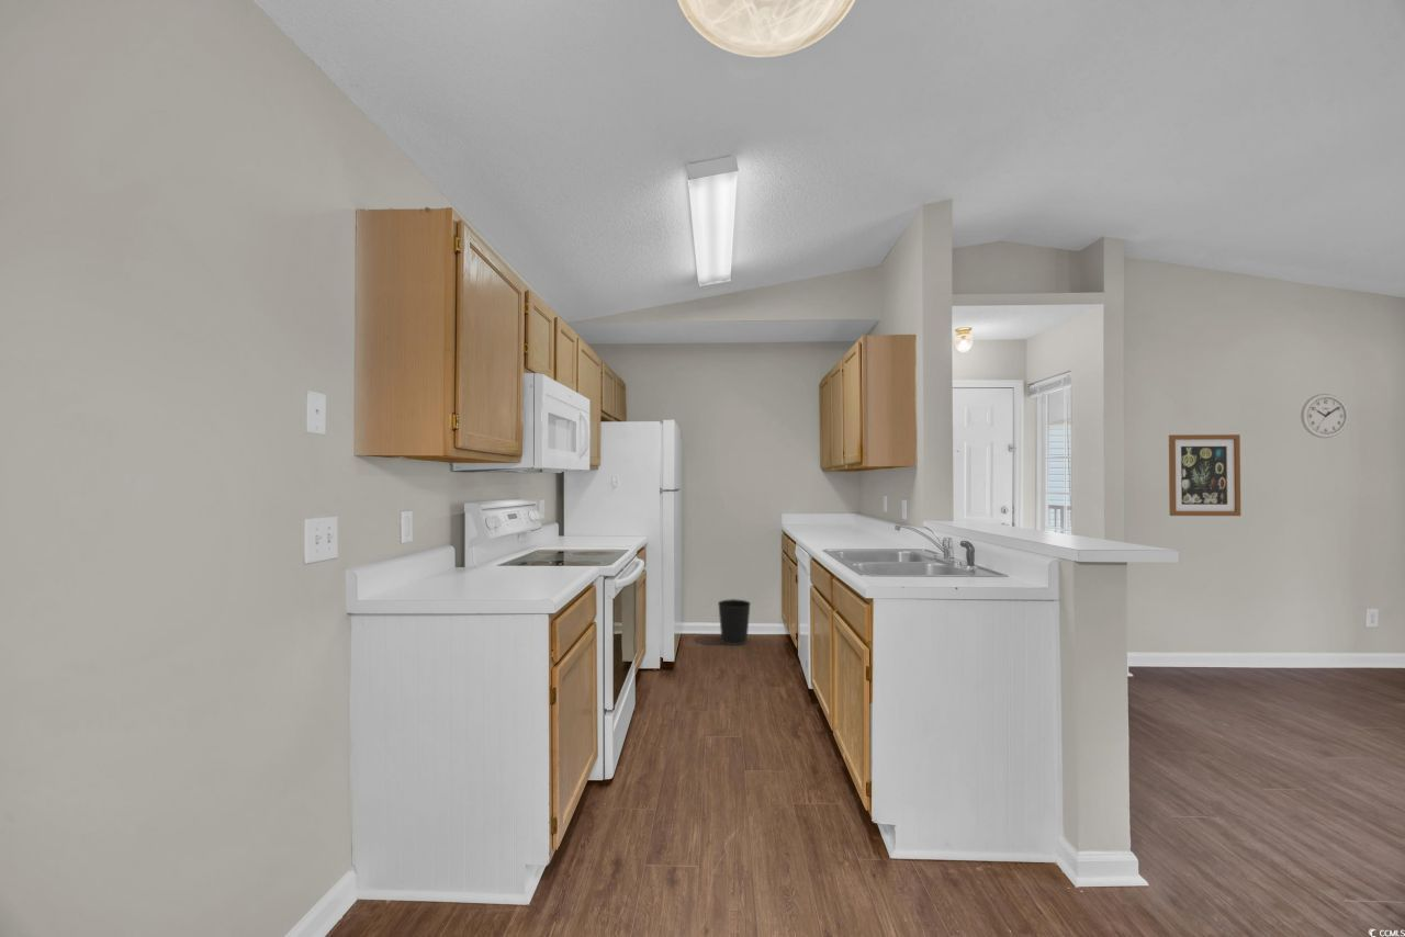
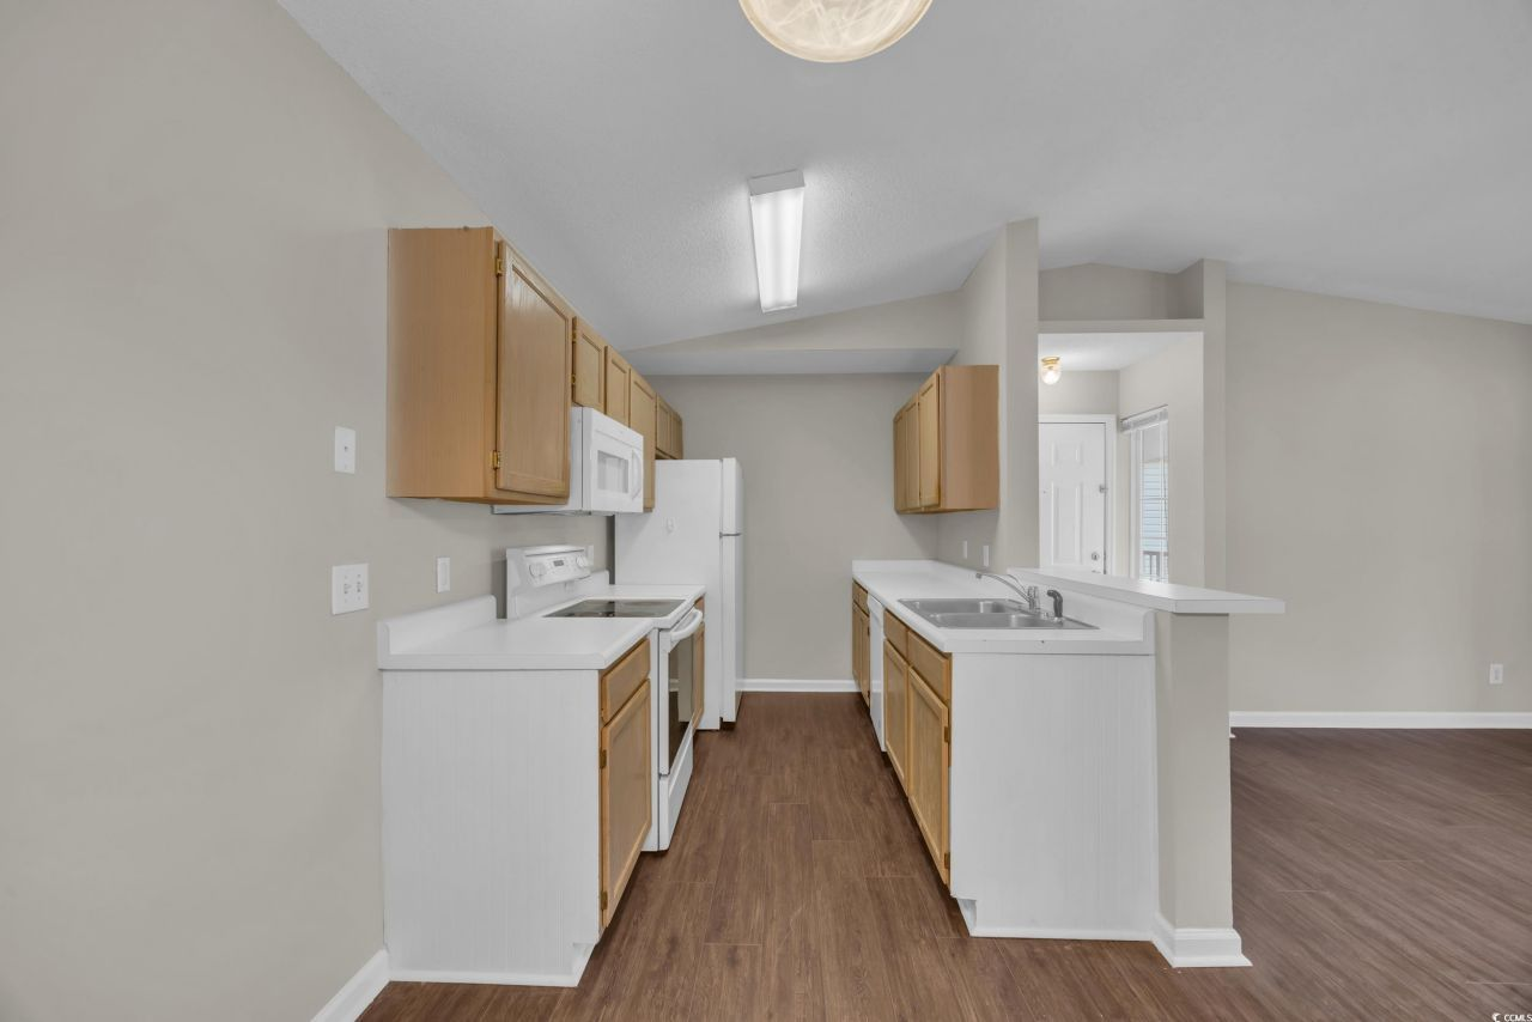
- wall clock (1325, 416)
- wall art (1204, 475)
- wastebasket (733, 622)
